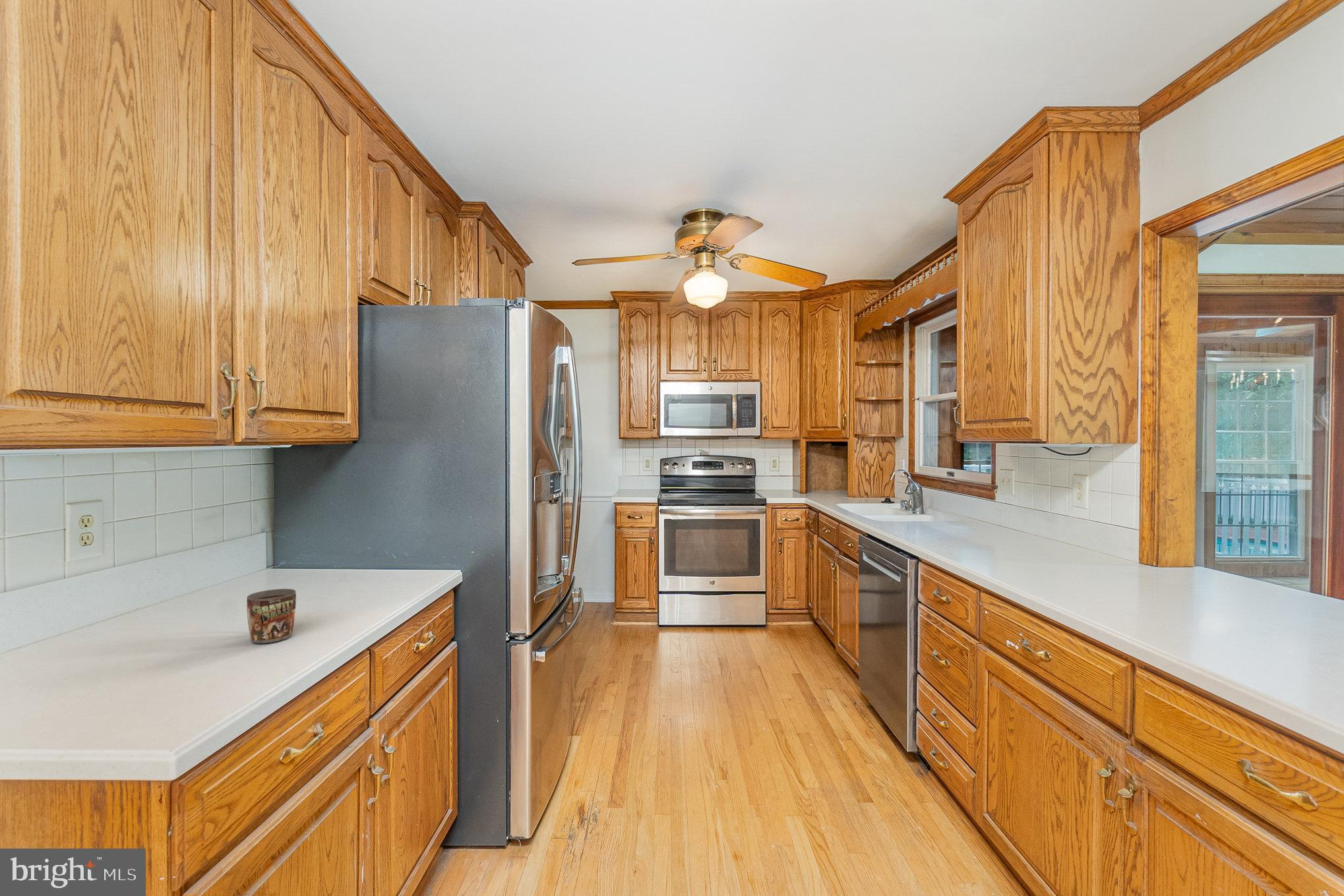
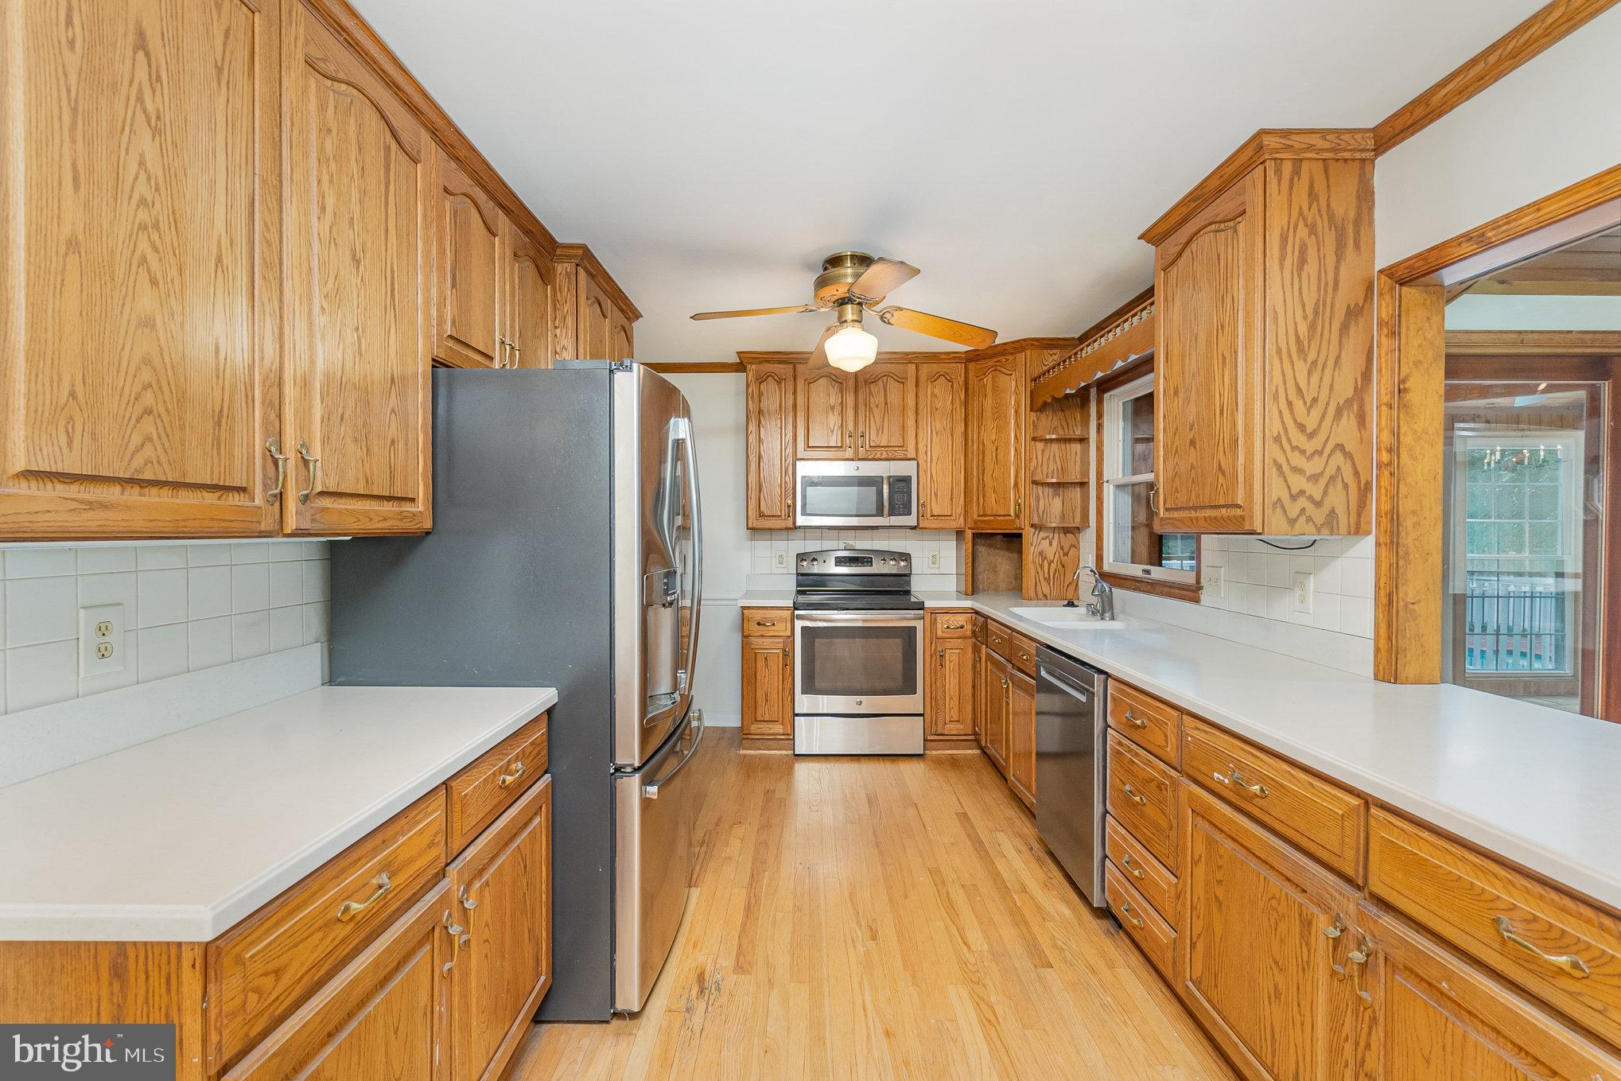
- mug (270, 613)
